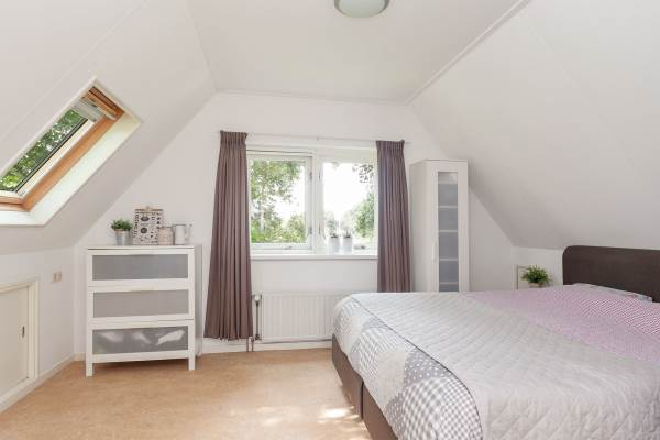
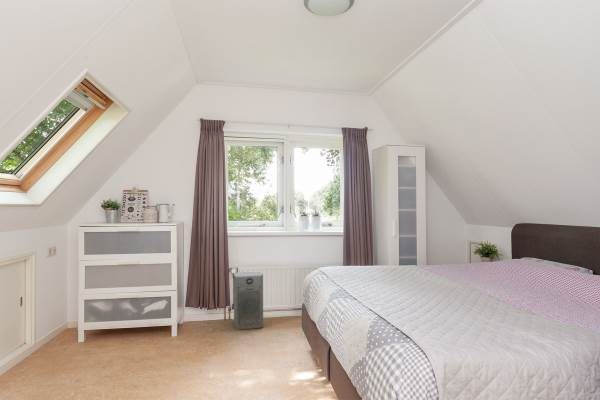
+ fan (248, 298)
